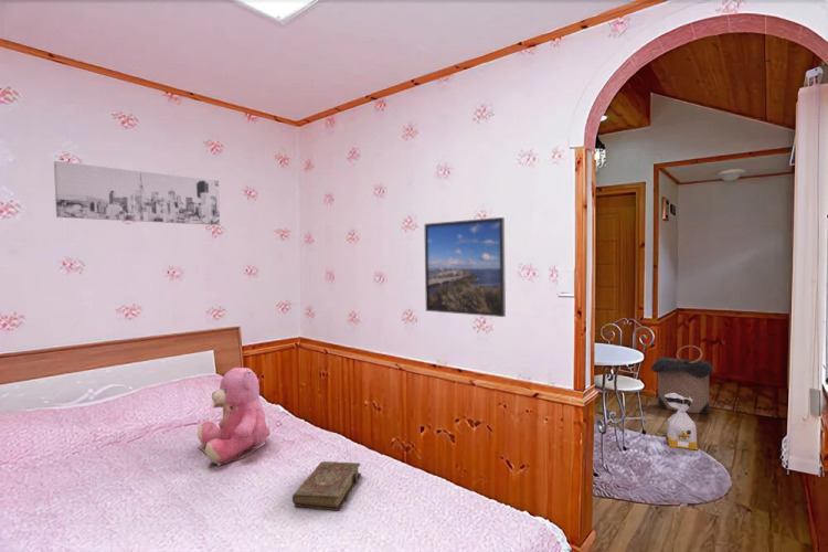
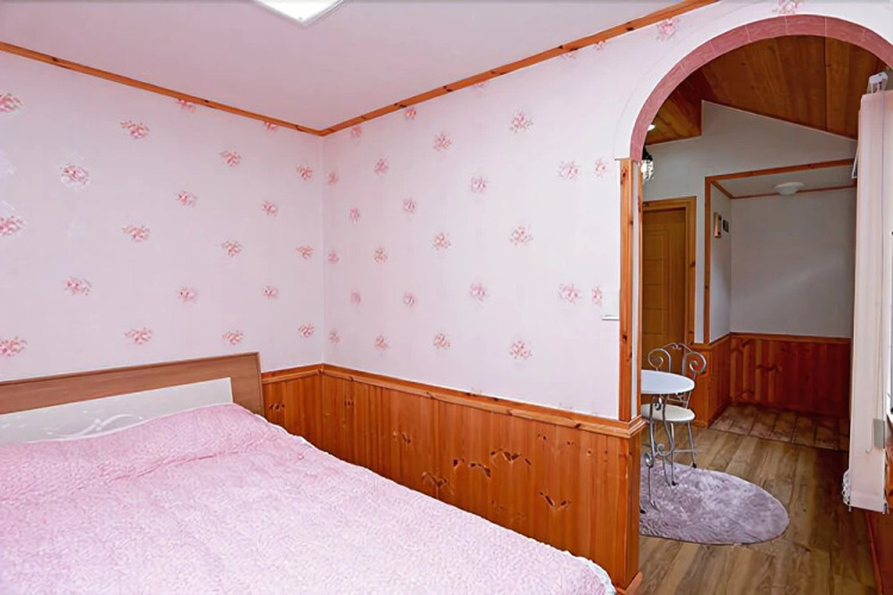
- bag (680, 418)
- teddy bear (226, 410)
- wall art (146, 197)
- laundry hamper (681, 378)
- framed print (461, 267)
- book (329, 482)
